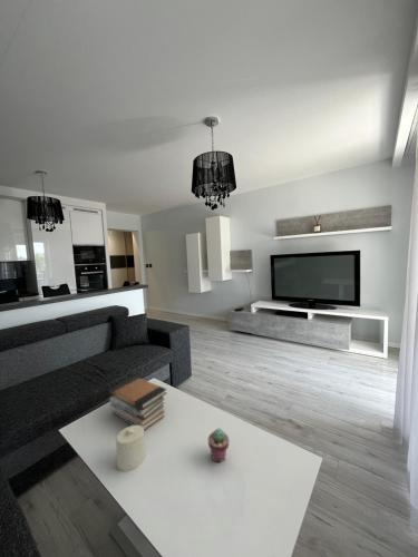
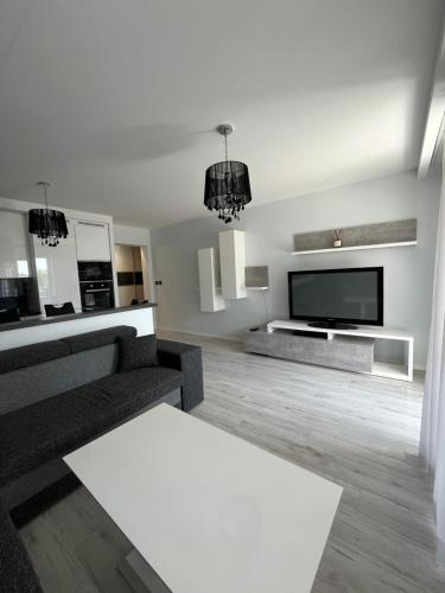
- candle (130, 443)
- potted succulent (218, 443)
- book stack (137, 401)
